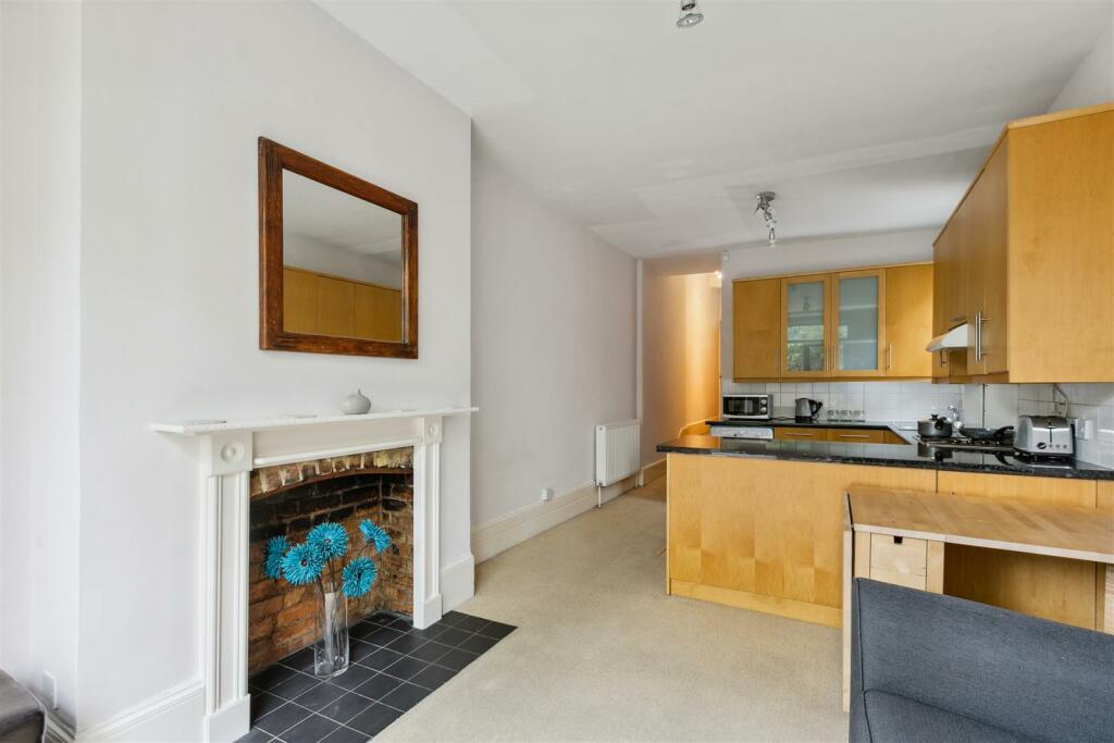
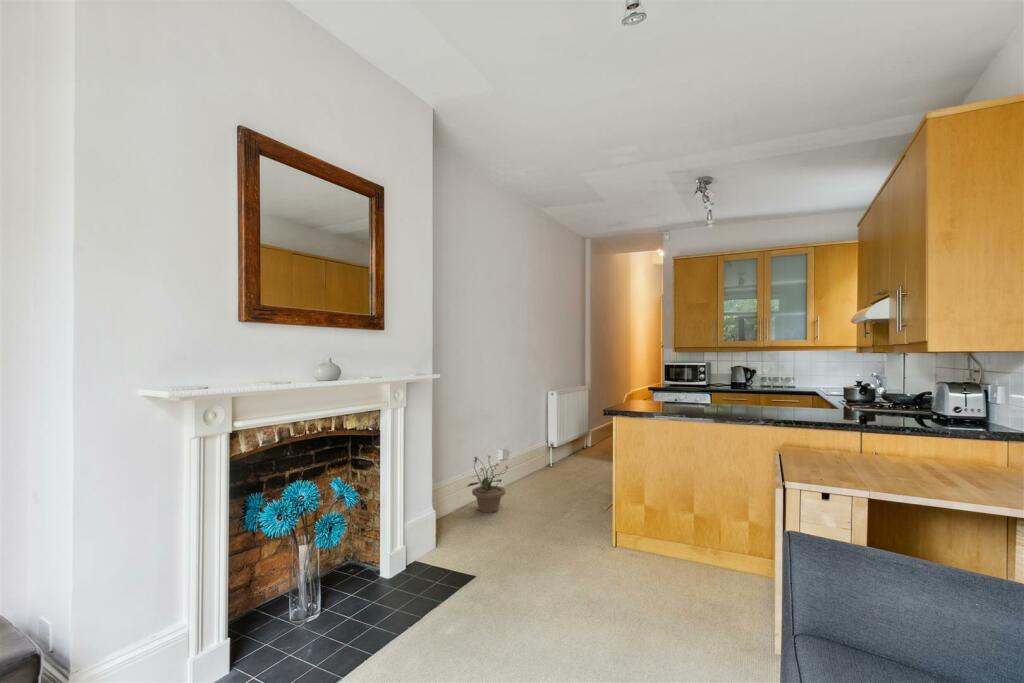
+ potted plant (486, 482)
